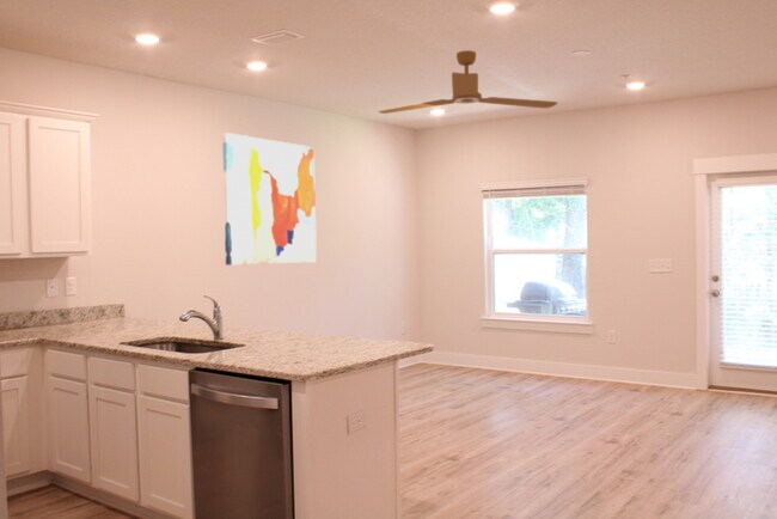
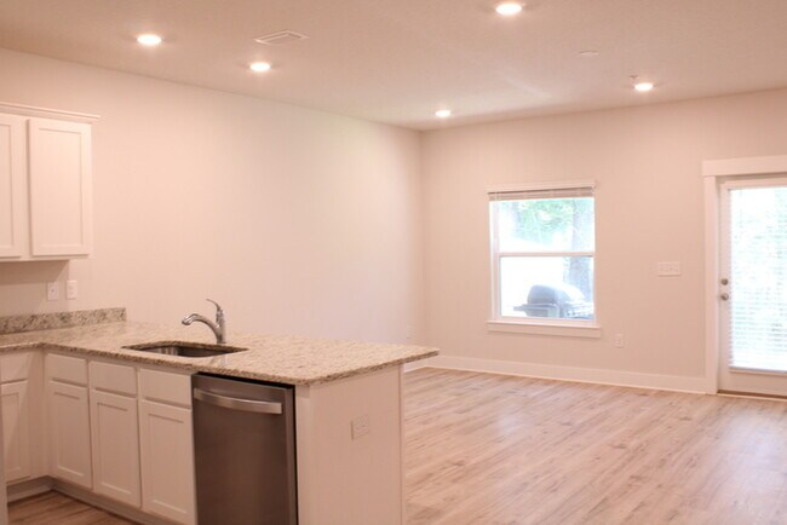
- ceiling fan (465, 72)
- wall art (273, 202)
